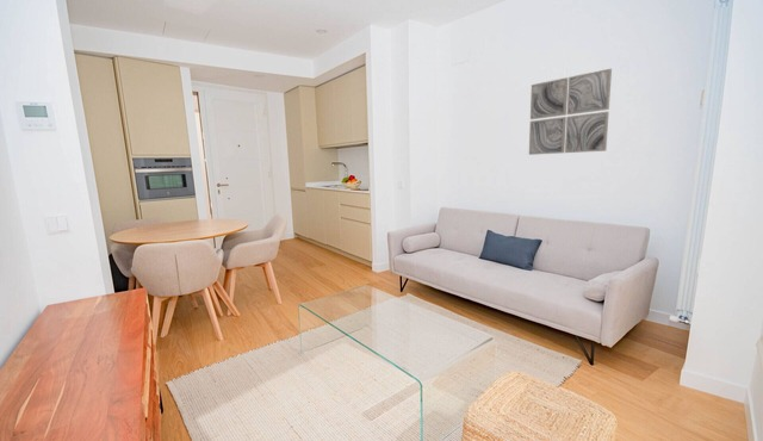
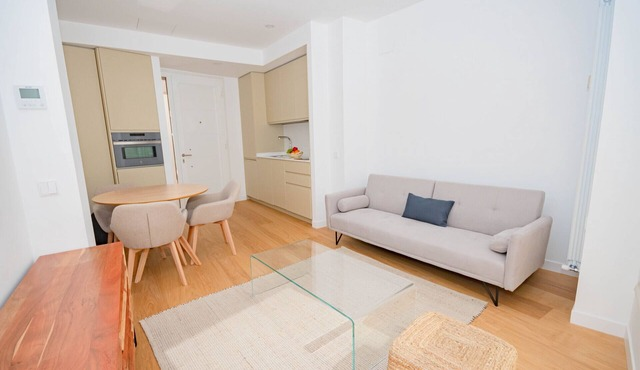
- wall art (565, 114)
